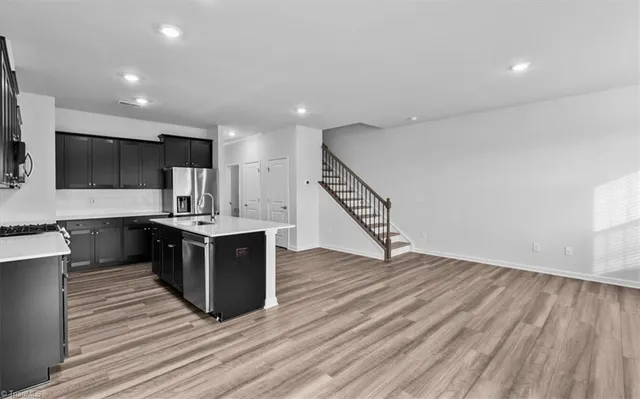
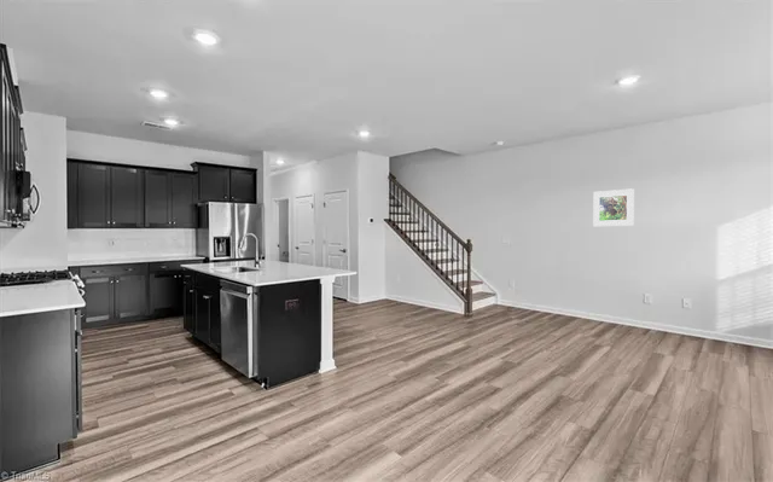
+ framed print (612, 208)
